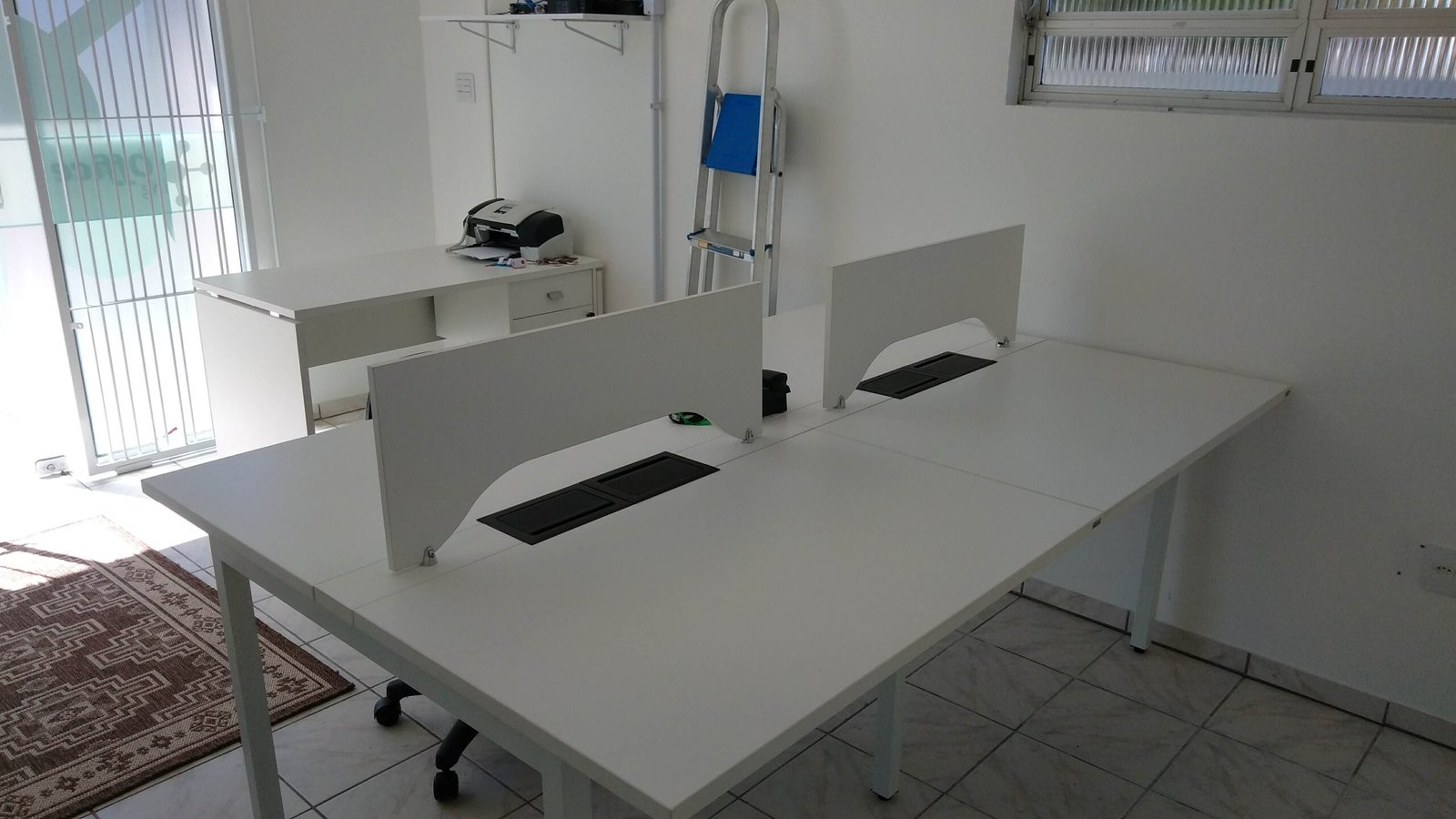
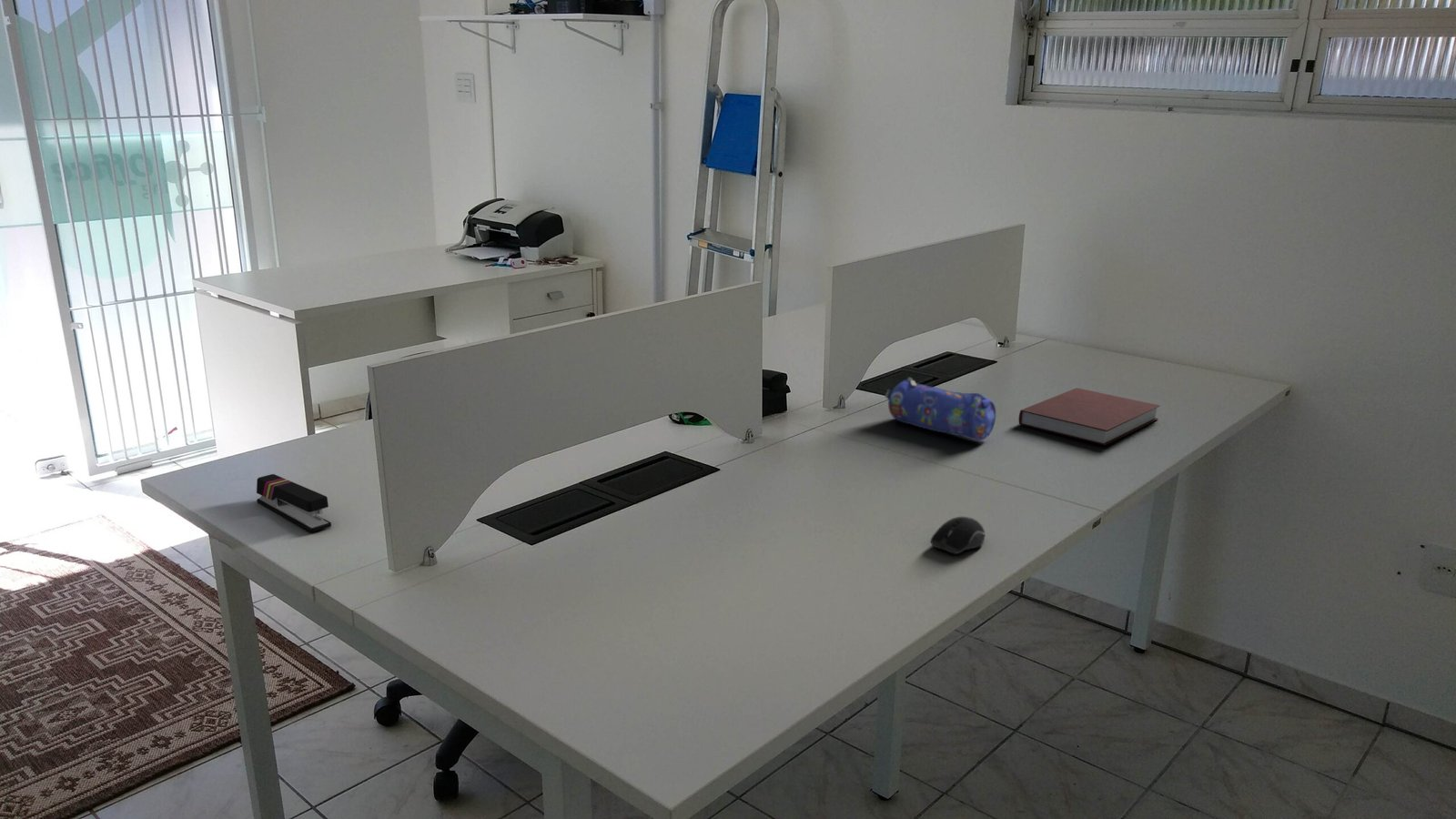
+ pencil case (940, 408)
+ computer mouse (959, 531)
+ notebook (1089, 414)
+ stapler (291, 499)
